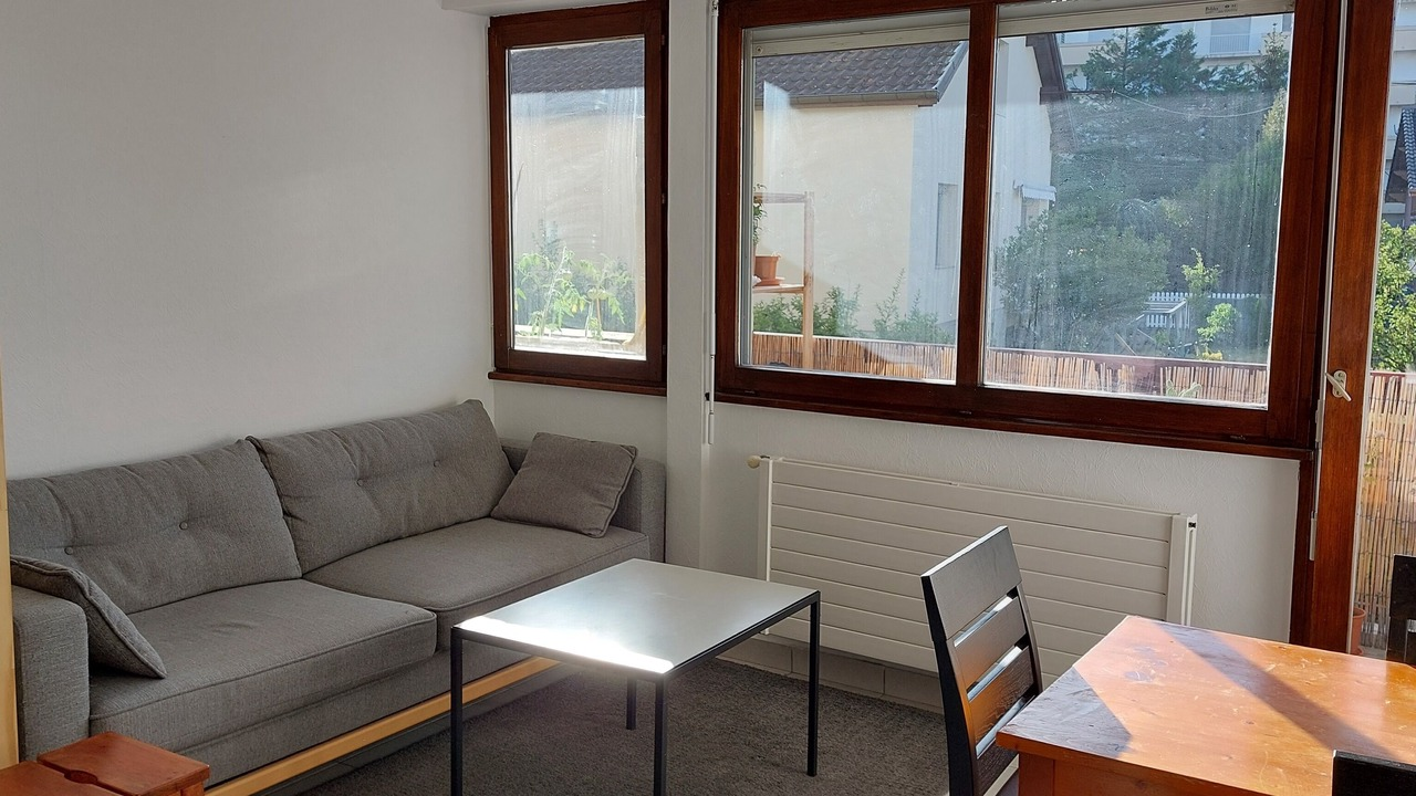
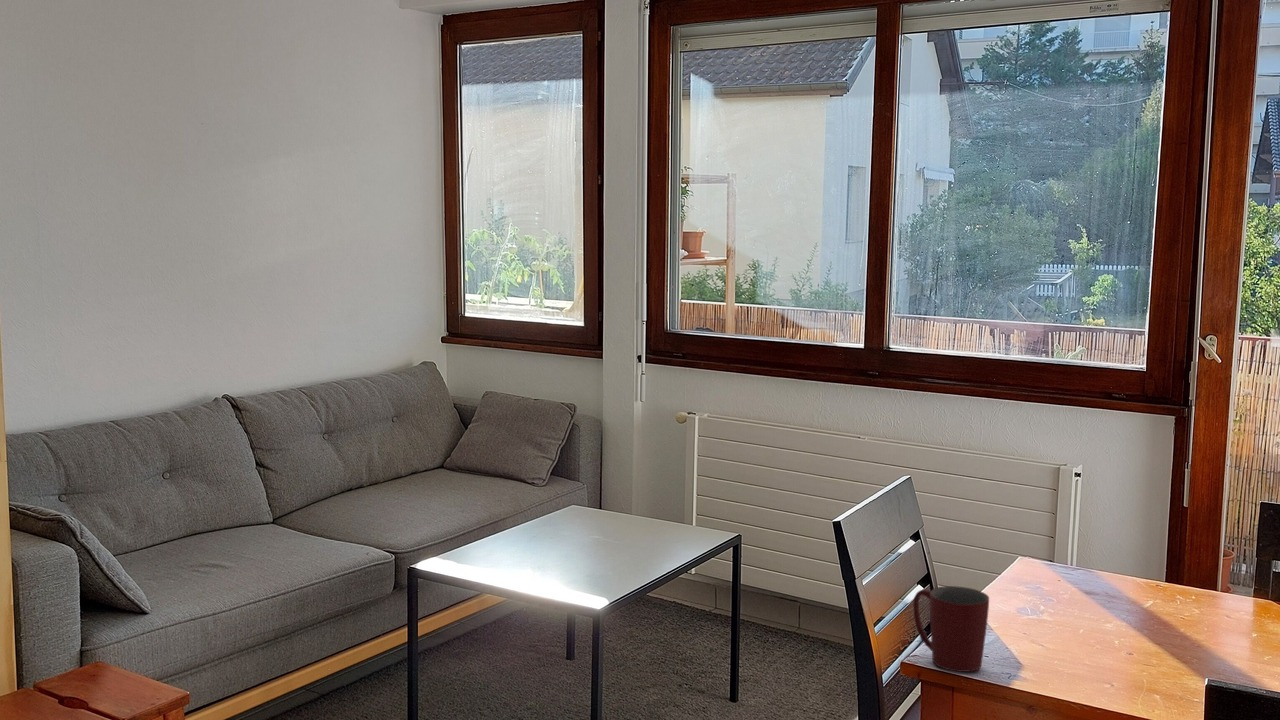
+ mug (948, 626)
